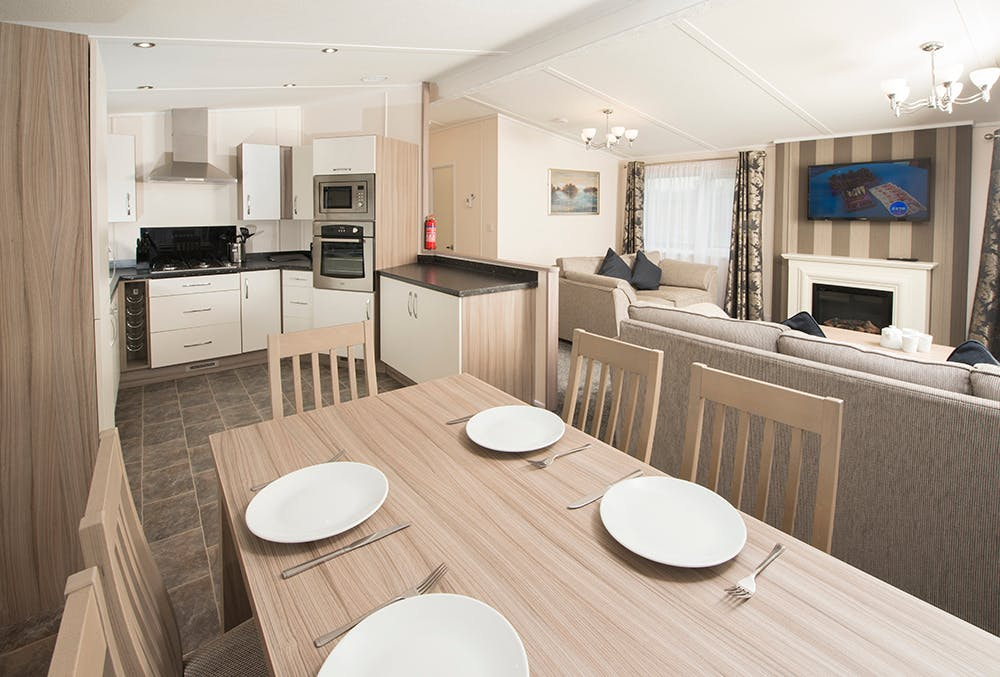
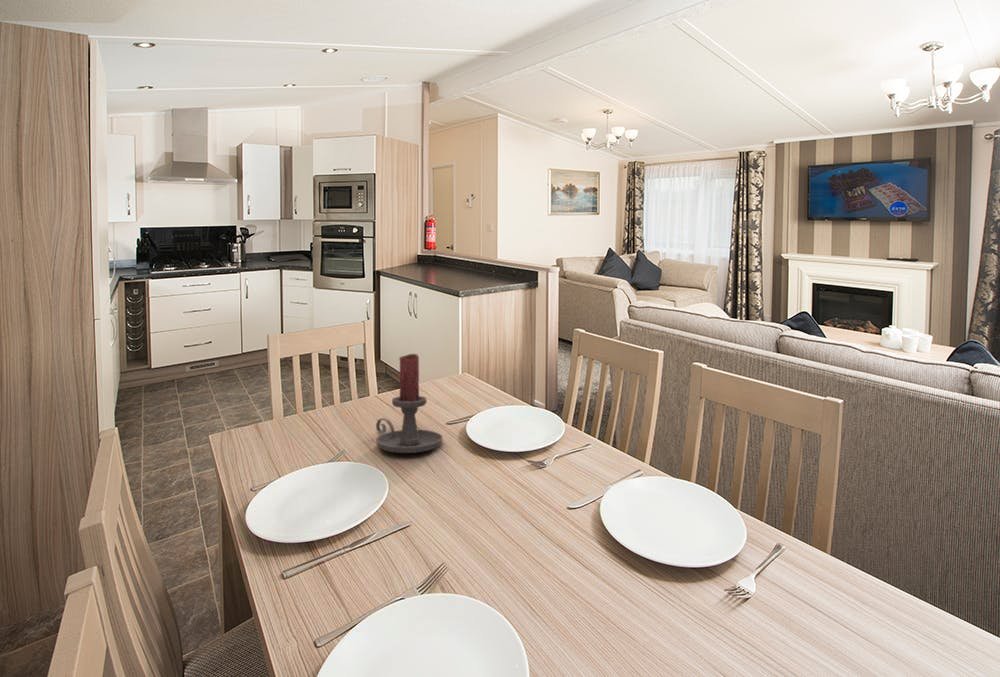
+ candle holder (403, 398)
